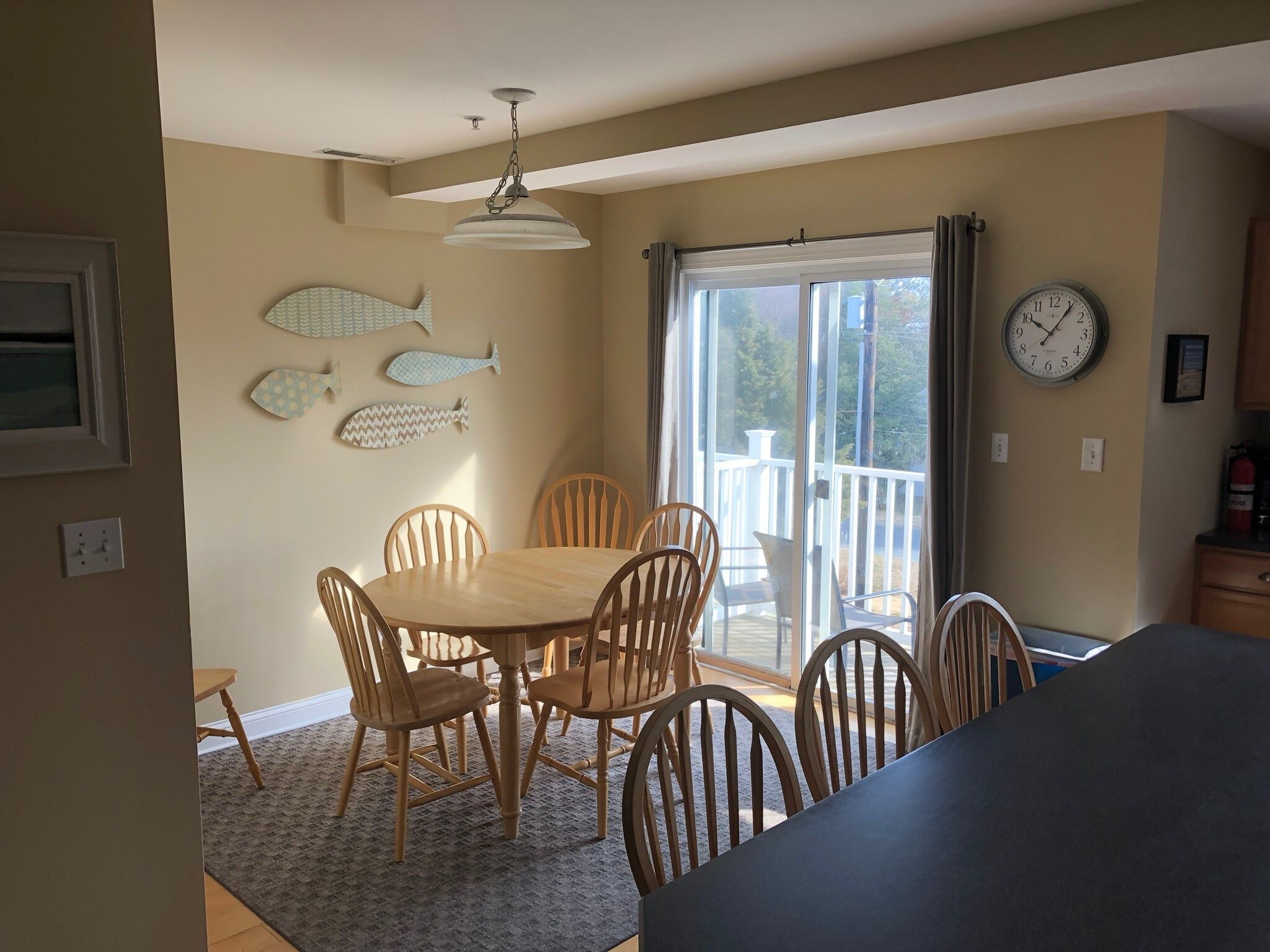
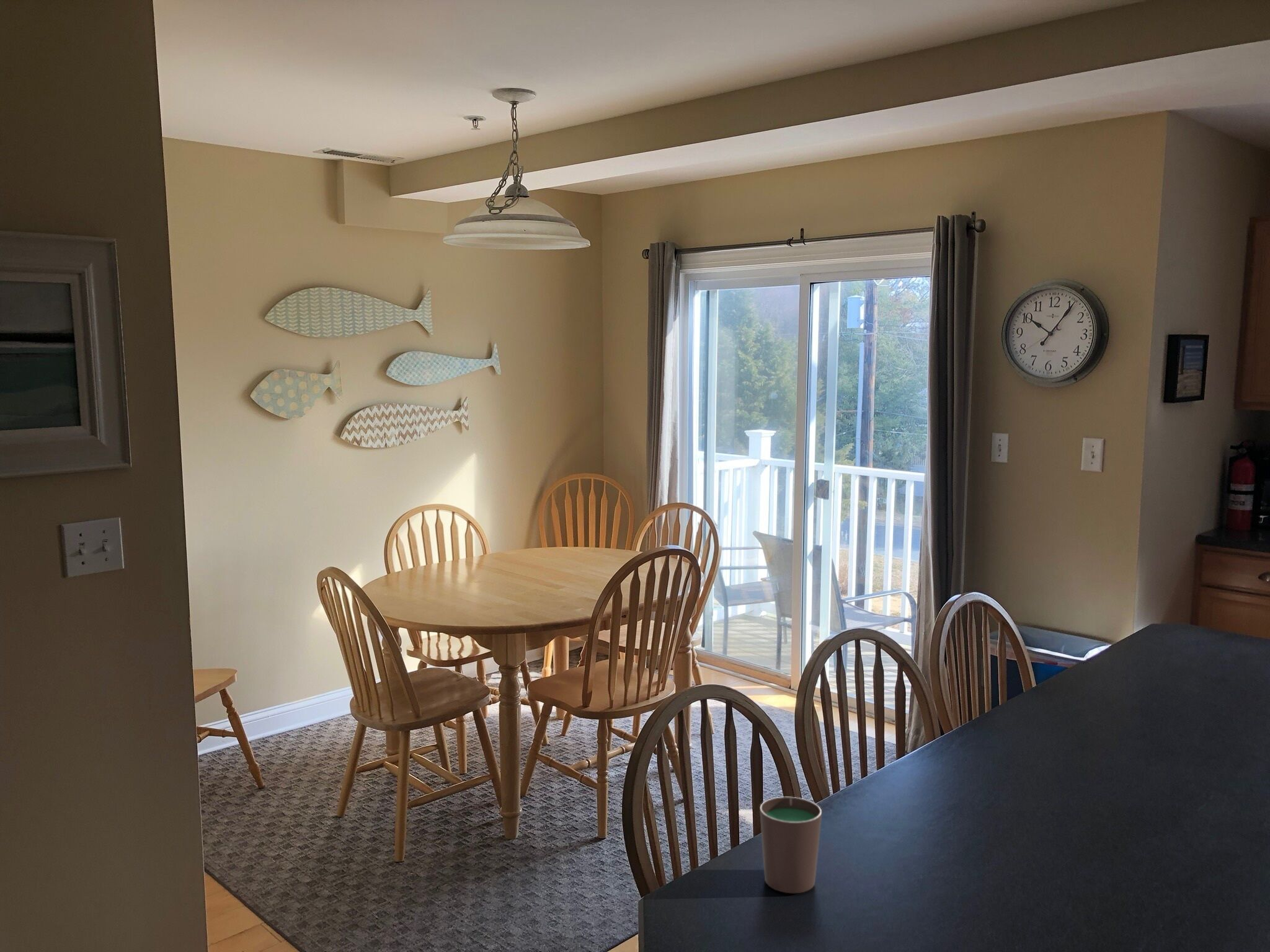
+ cup (790, 845)
